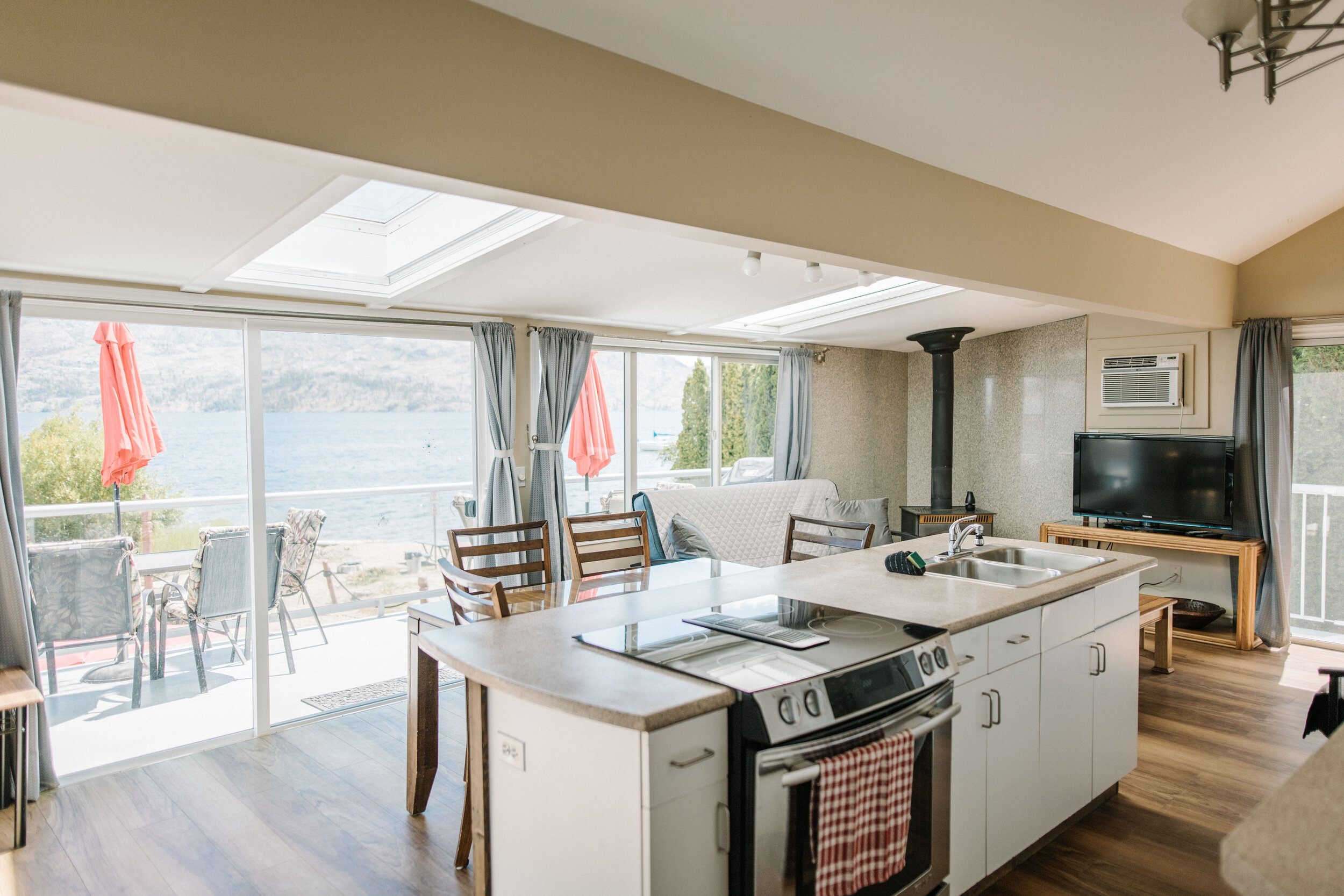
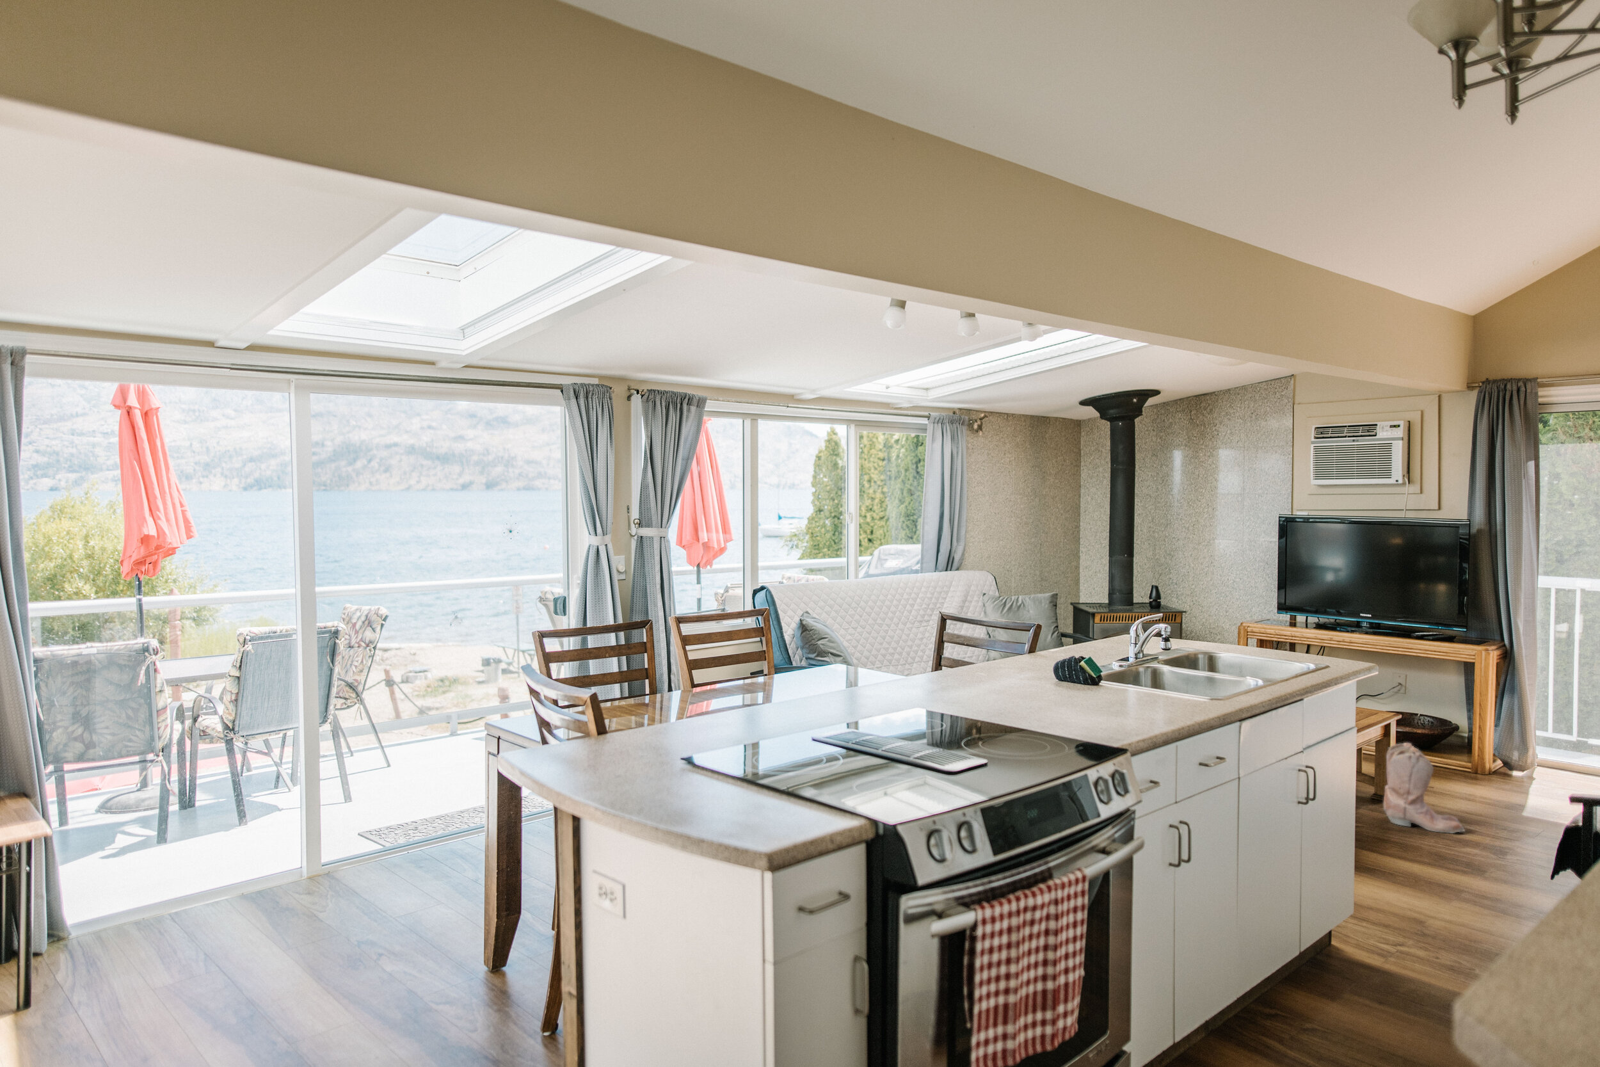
+ boots (1424, 785)
